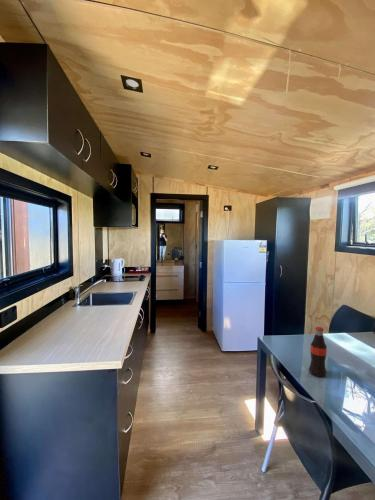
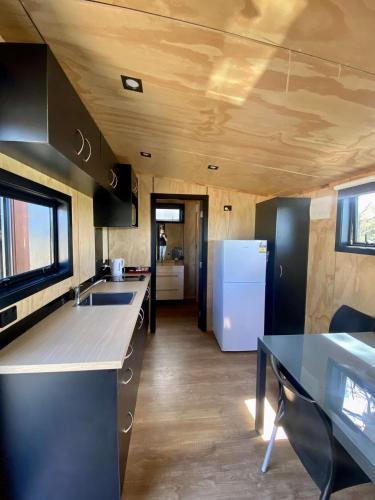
- bottle (318, 350)
